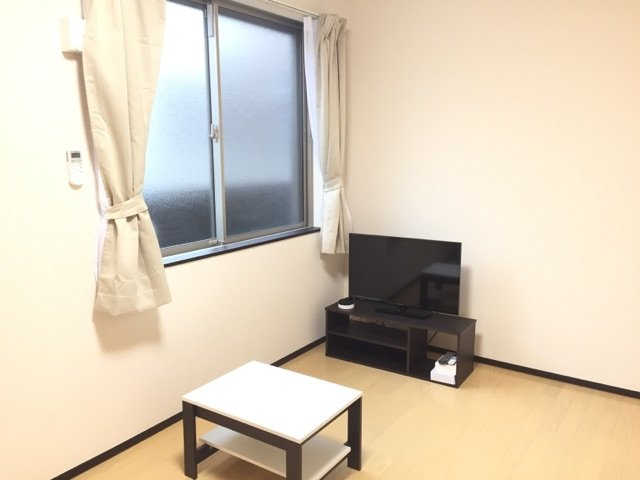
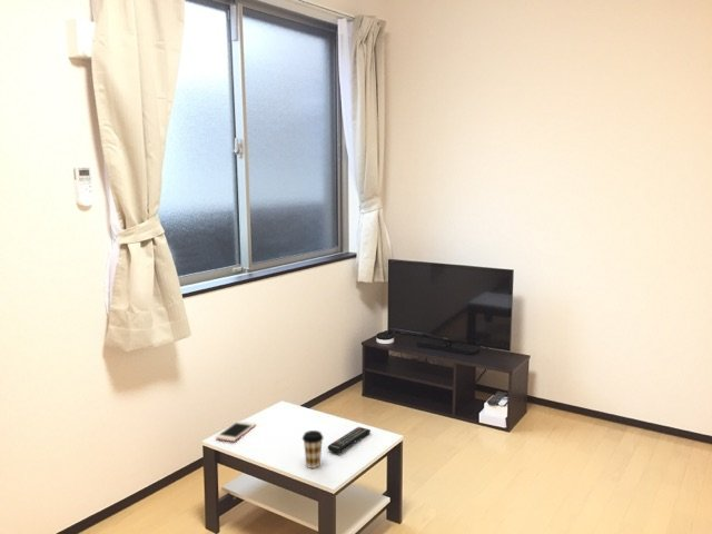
+ cell phone (236, 431)
+ remote control (349, 439)
+ coffee cup (313, 449)
